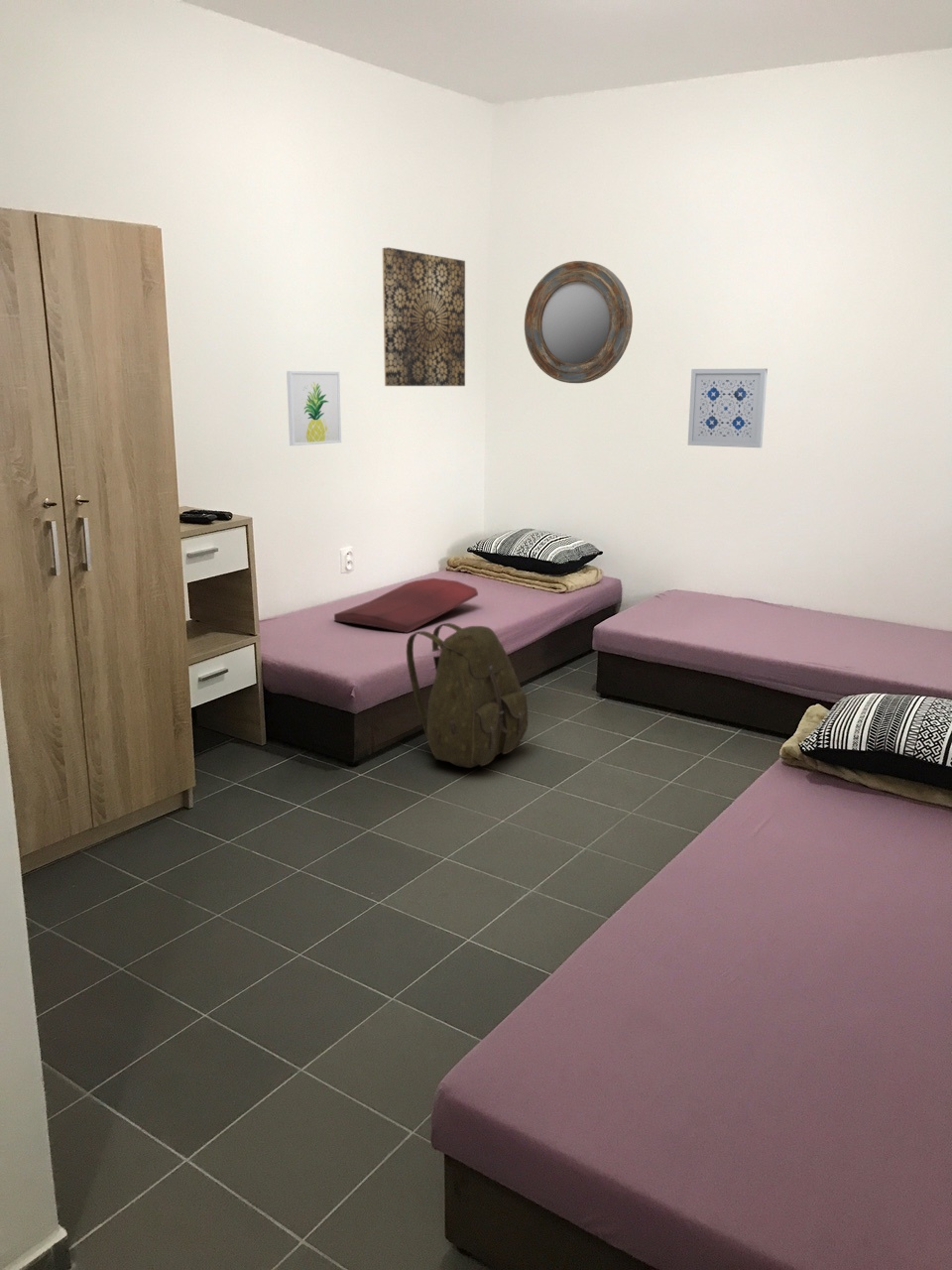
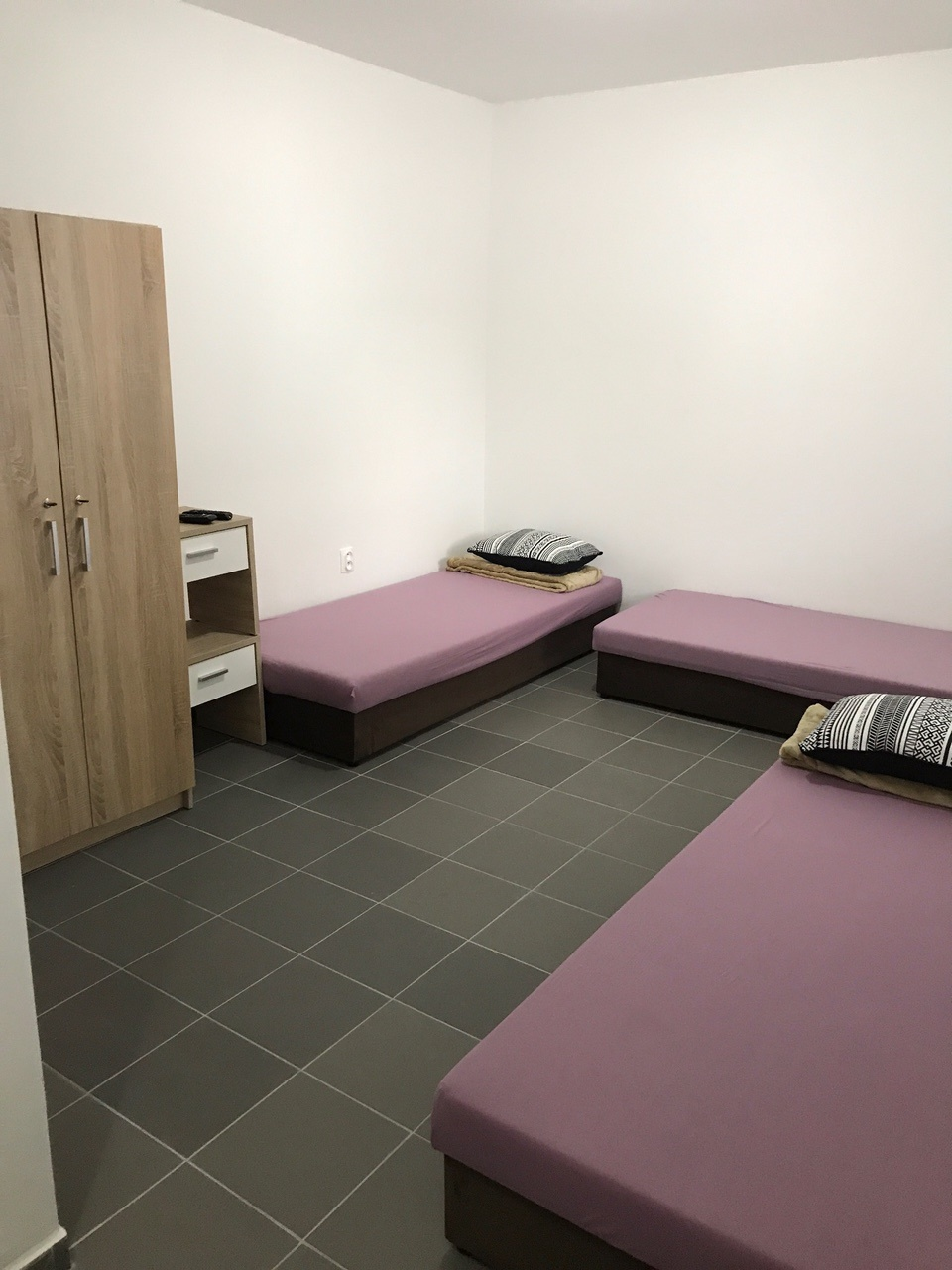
- wall art (314, 408)
- cushion (407, 602)
- wall art (726, 408)
- backpack (463, 691)
- wall art (425, 320)
- home mirror (576, 322)
